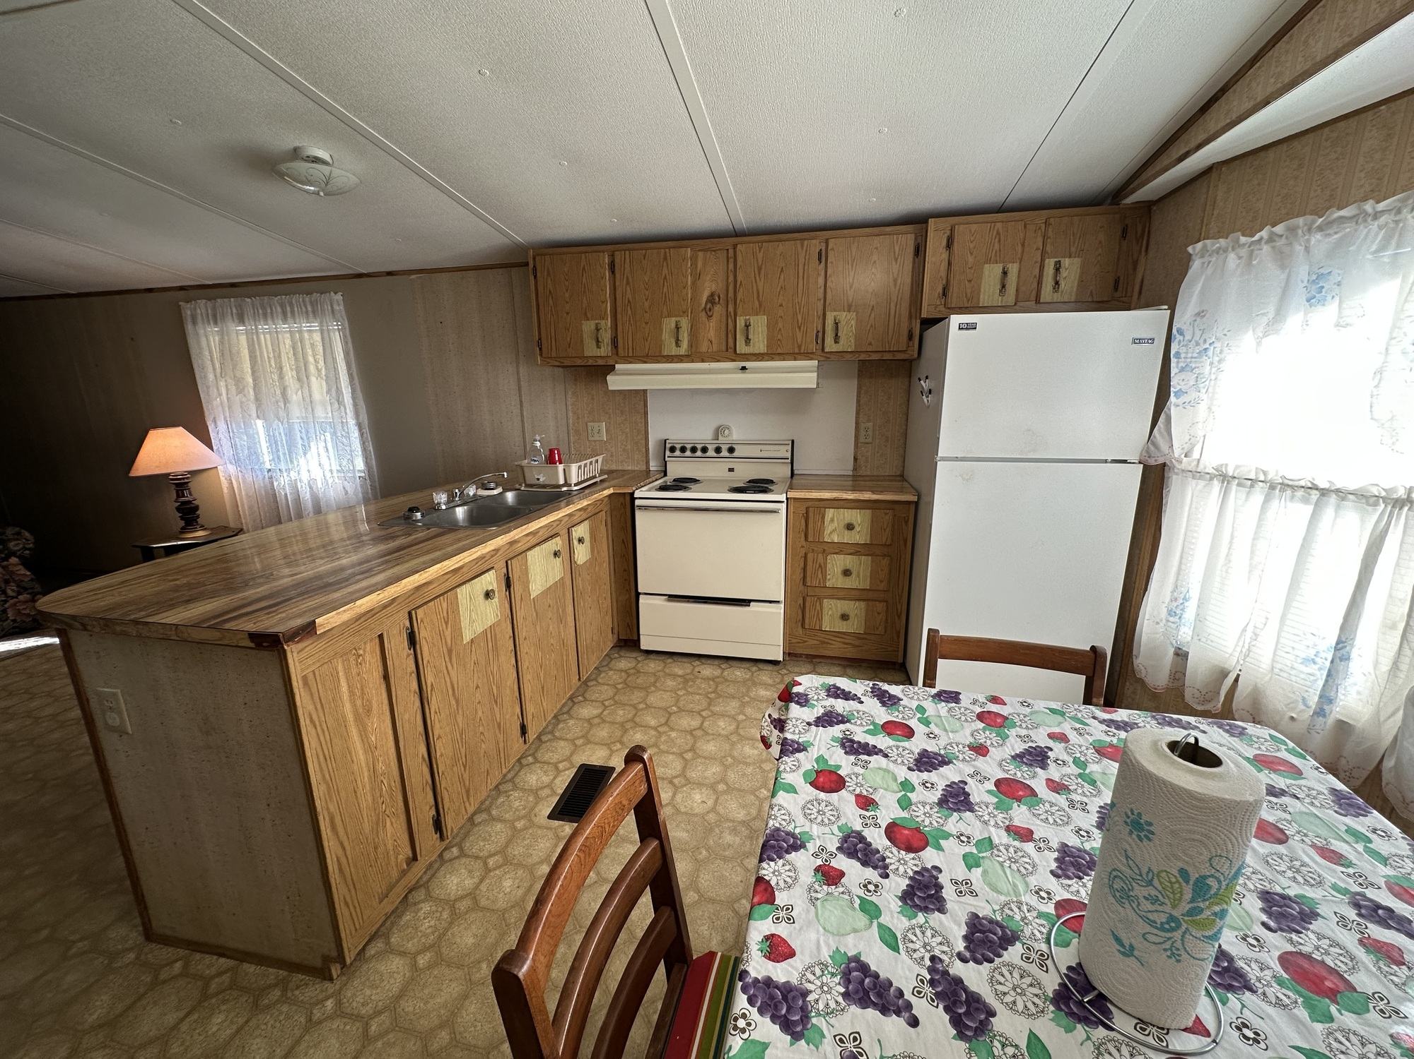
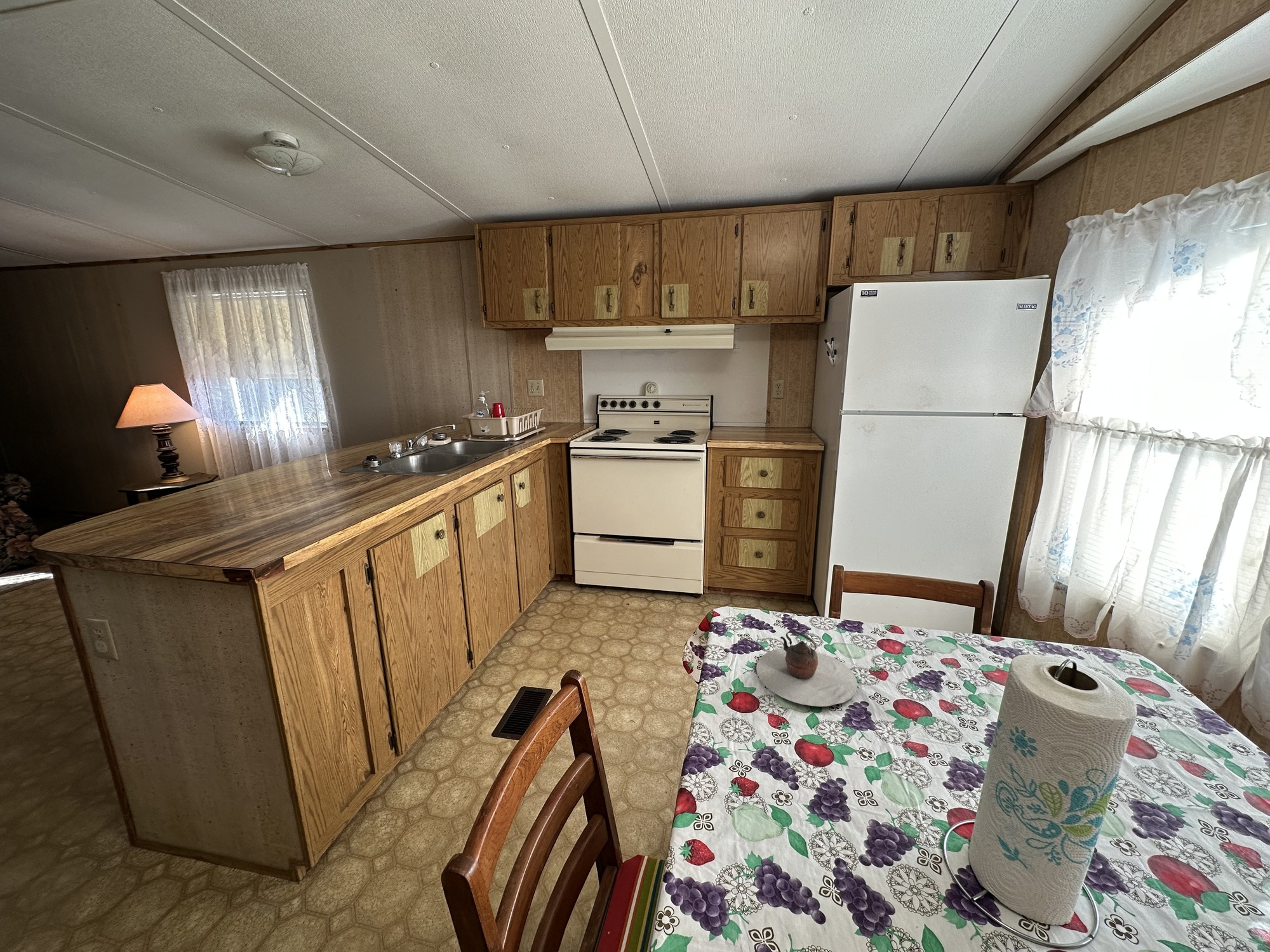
+ teapot (806, 654)
